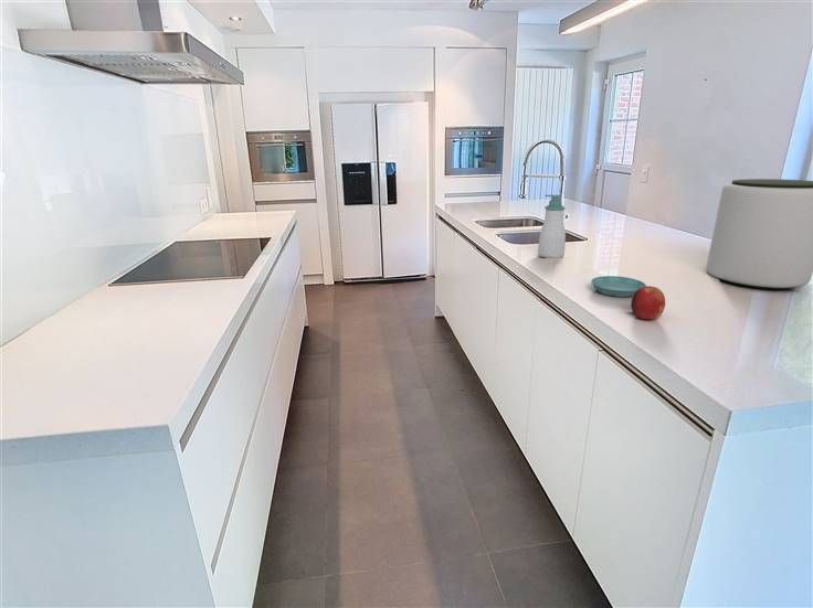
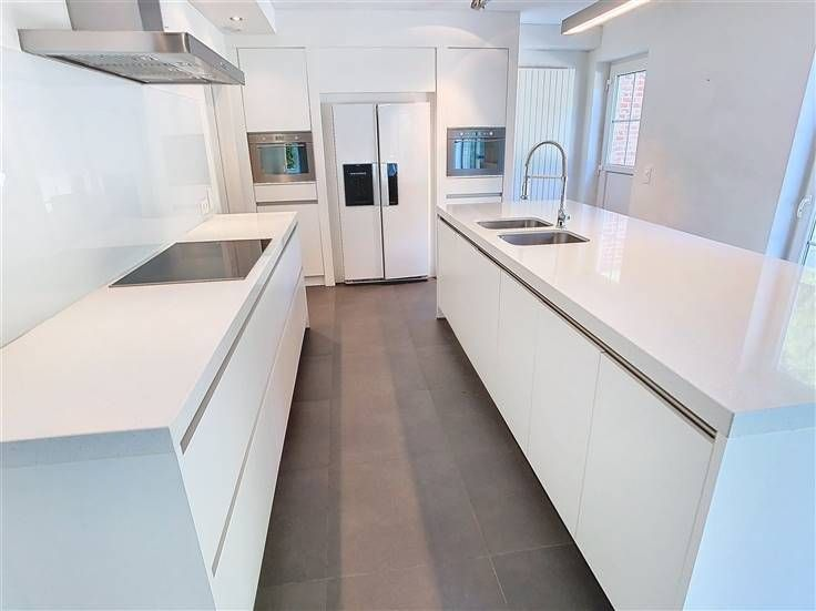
- soap bottle (552, 226)
- plant pot (764, 232)
- fruit (647, 302)
- saucer (617, 287)
